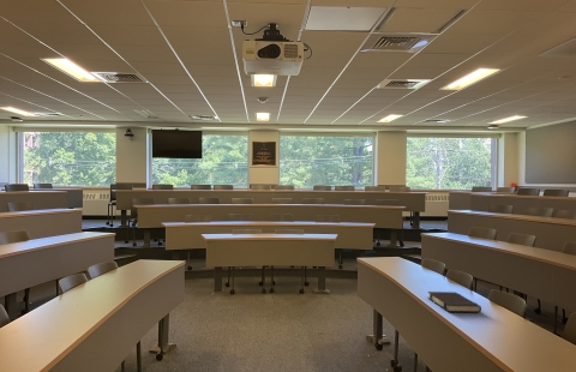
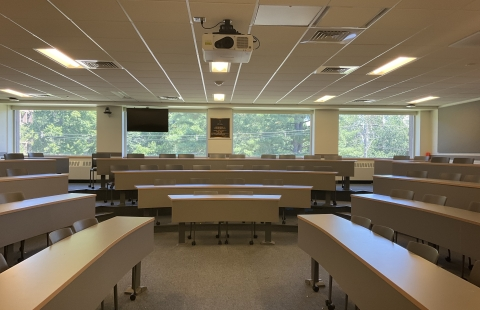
- book (452, 301)
